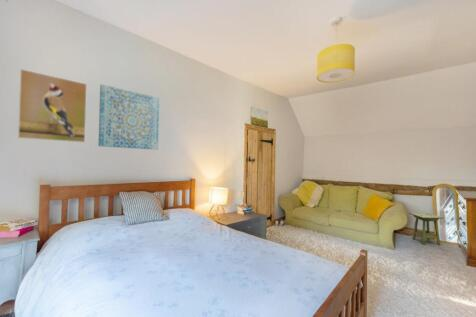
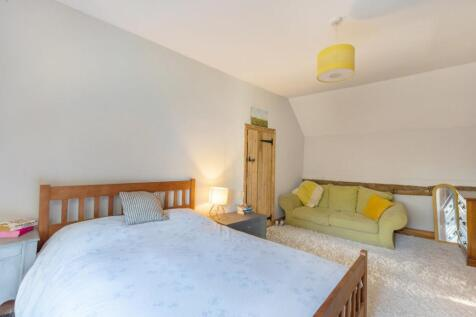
- side table (425, 227)
- wall art (131, 120)
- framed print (55, 108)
